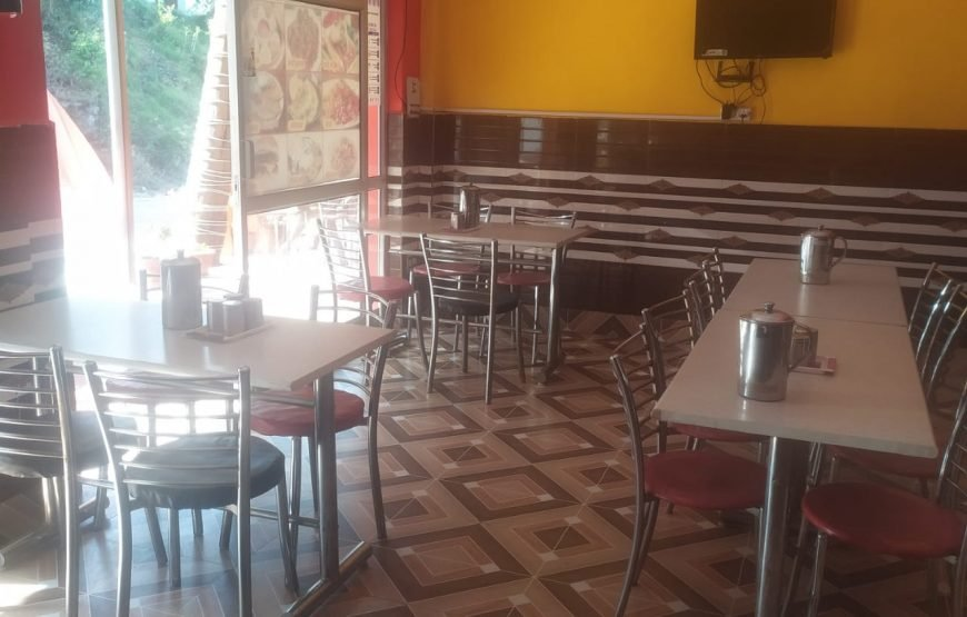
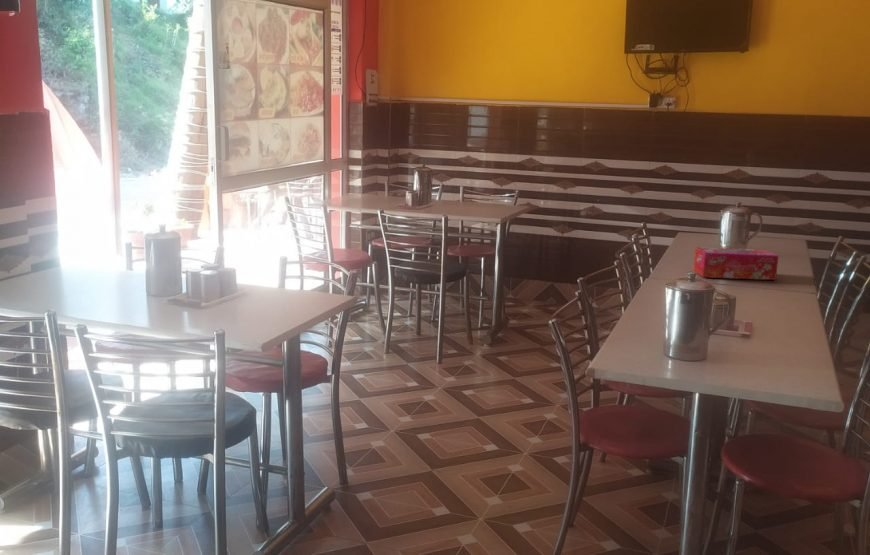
+ tissue box (734, 263)
